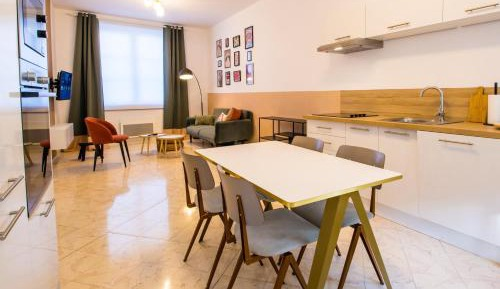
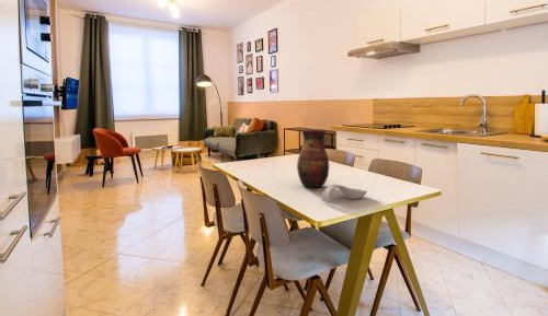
+ vase (312, 157)
+ spoon rest (344, 191)
